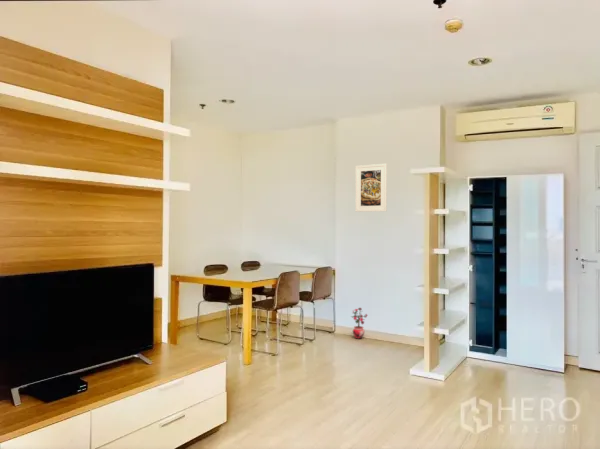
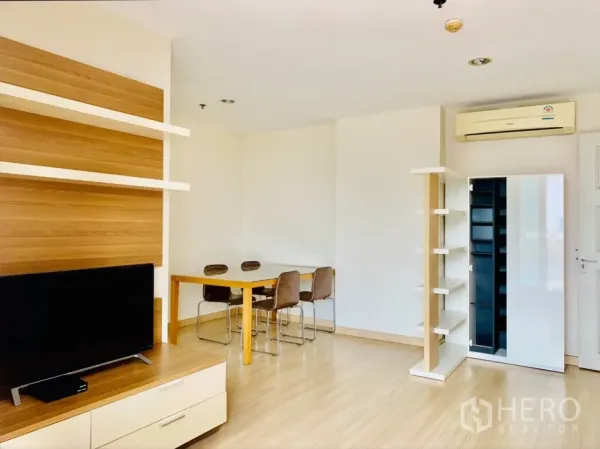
- potted plant (358, 322)
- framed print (370, 188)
